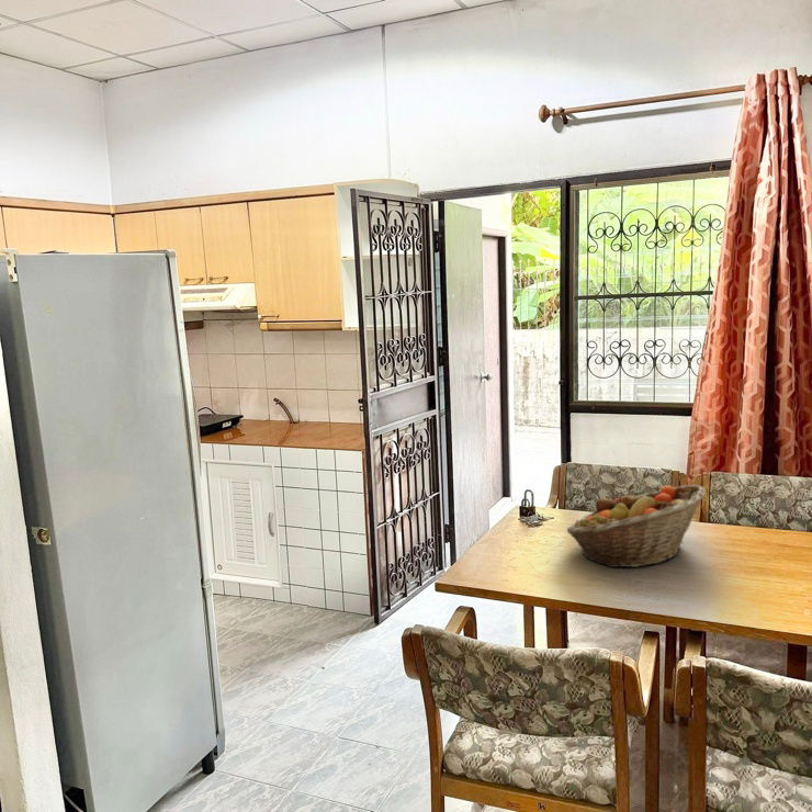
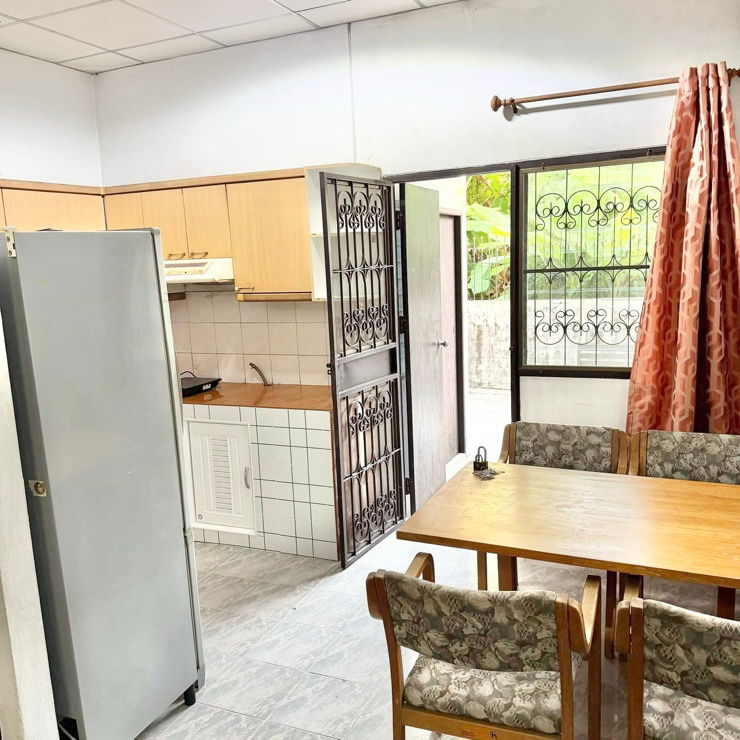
- fruit basket (636, 520)
